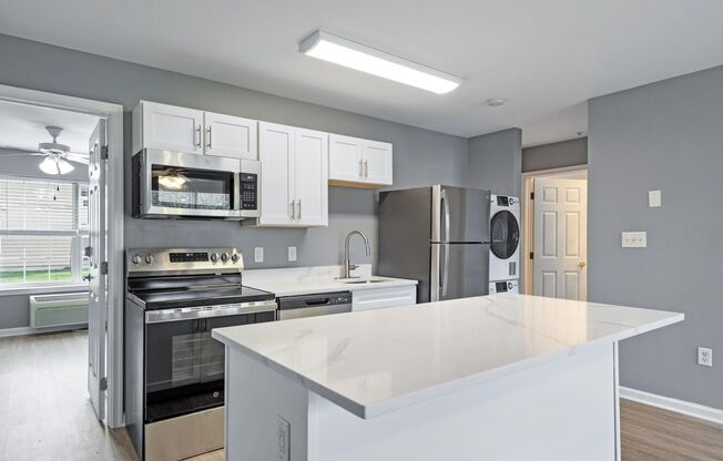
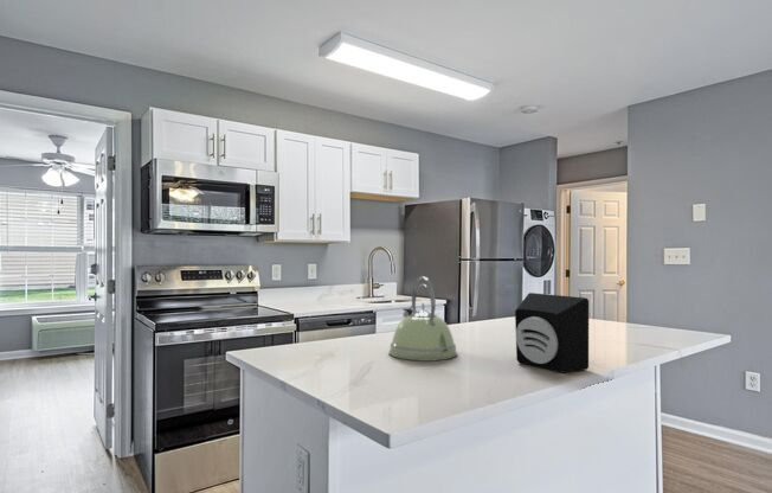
+ kettle (420, 314)
+ speaker (545, 331)
